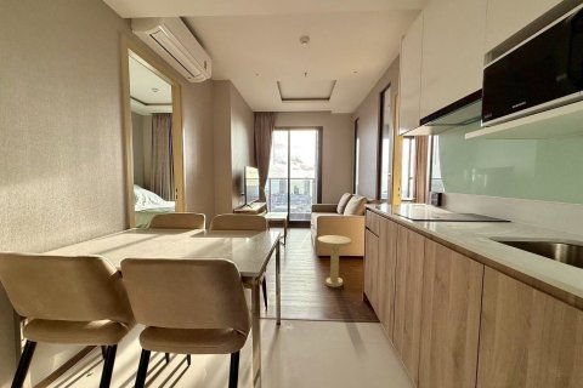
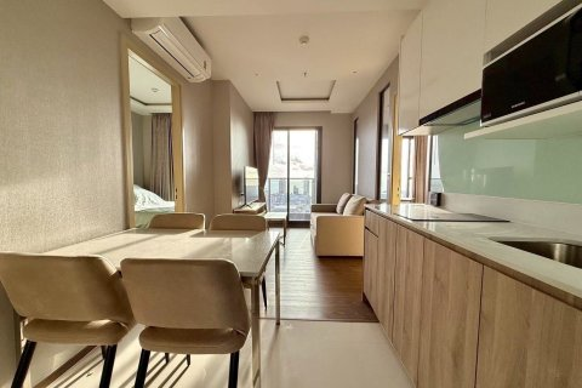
- side table (333, 261)
